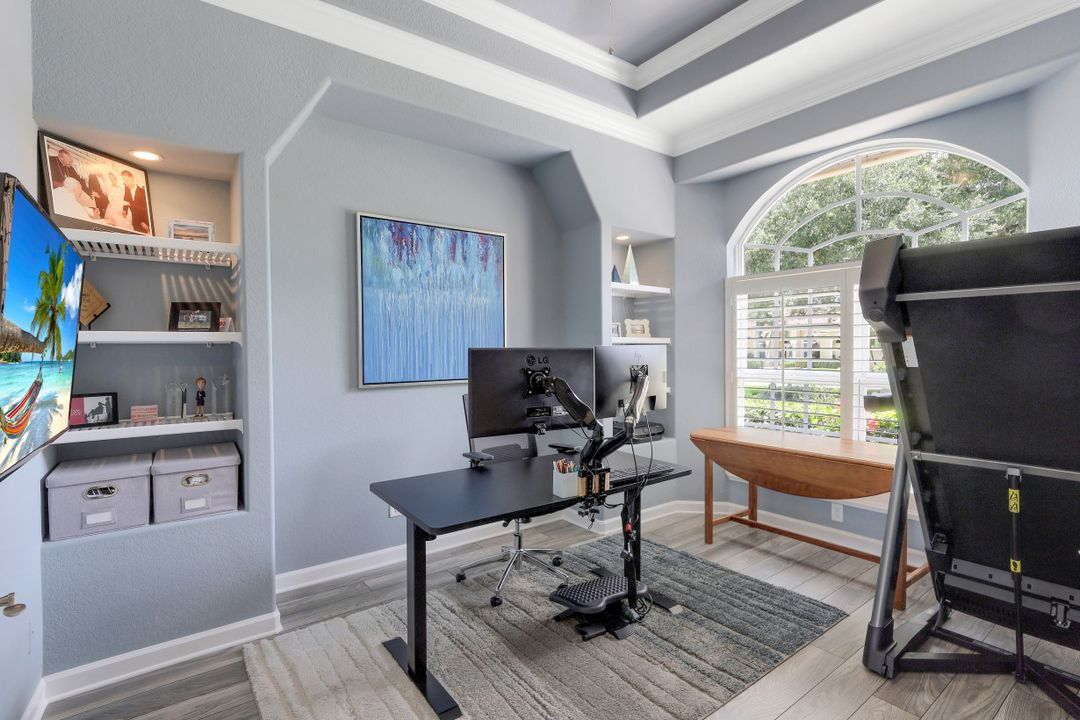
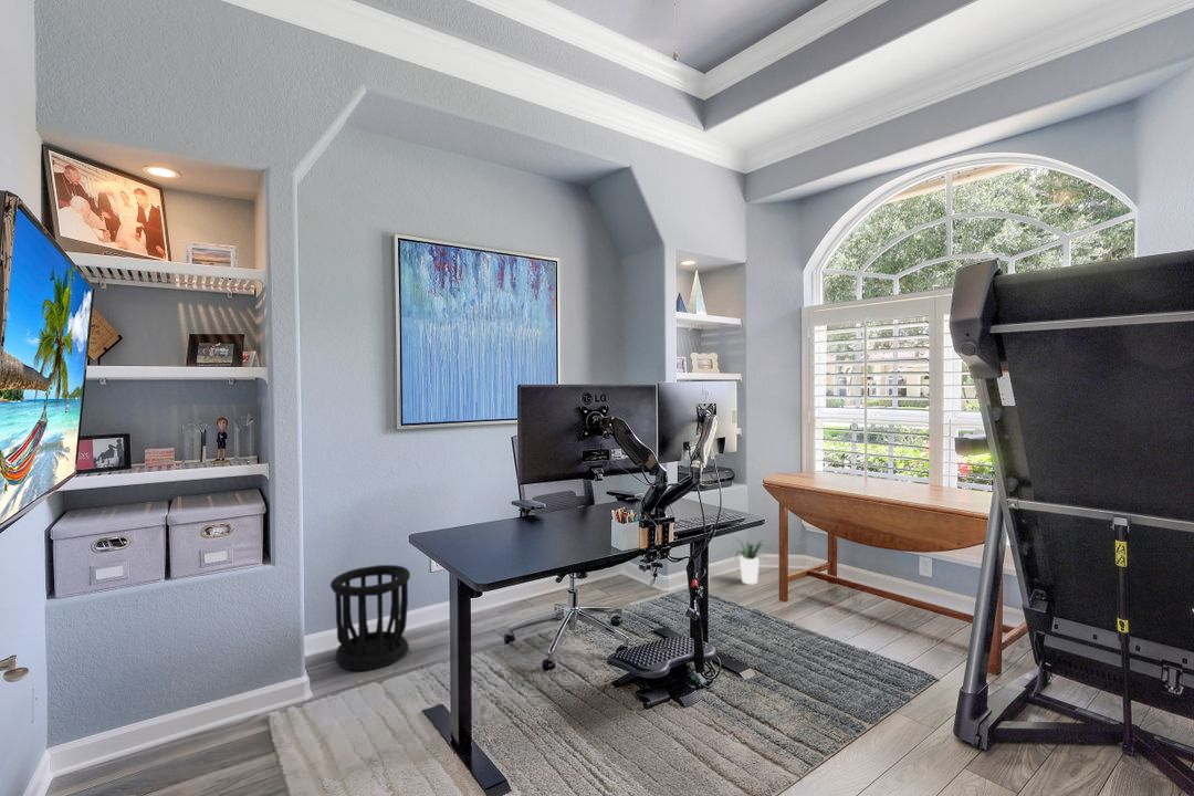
+ potted plant (747, 561)
+ wastebasket (366, 615)
